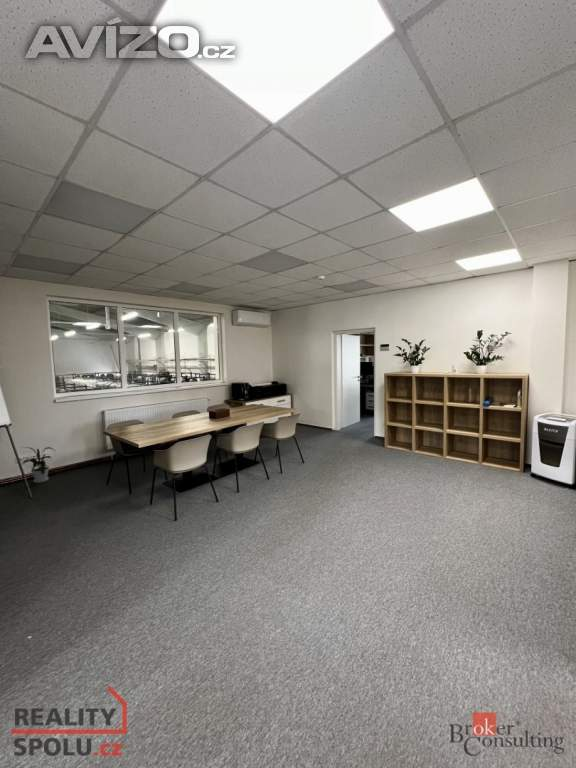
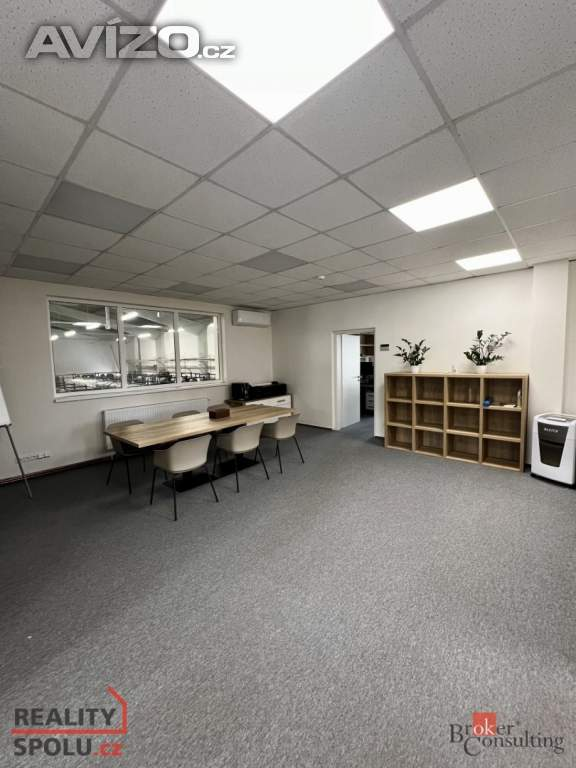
- house plant (38, 463)
